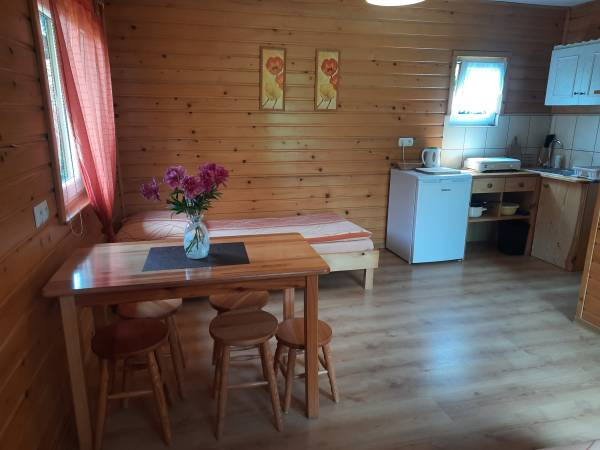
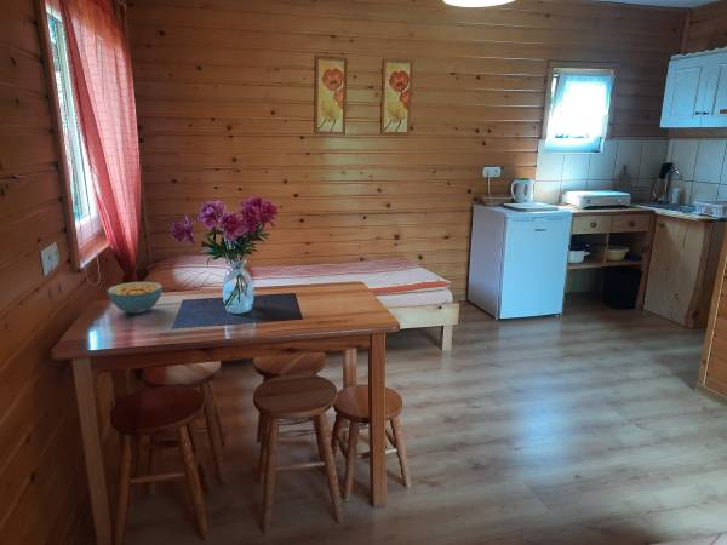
+ cereal bowl (136, 299)
